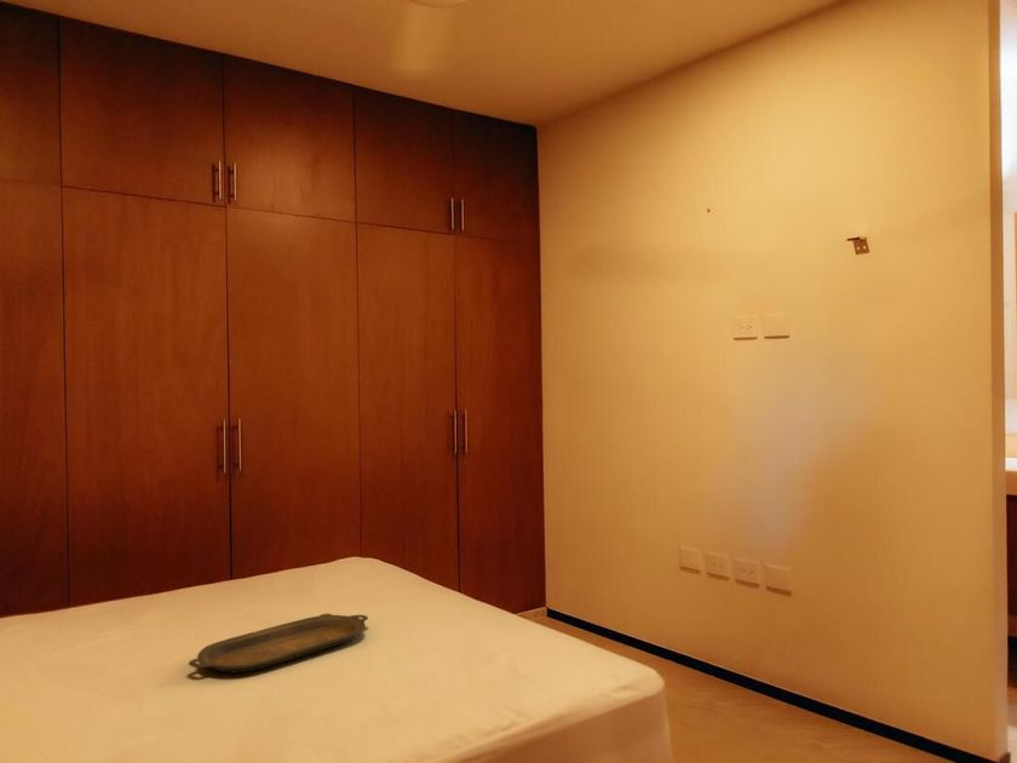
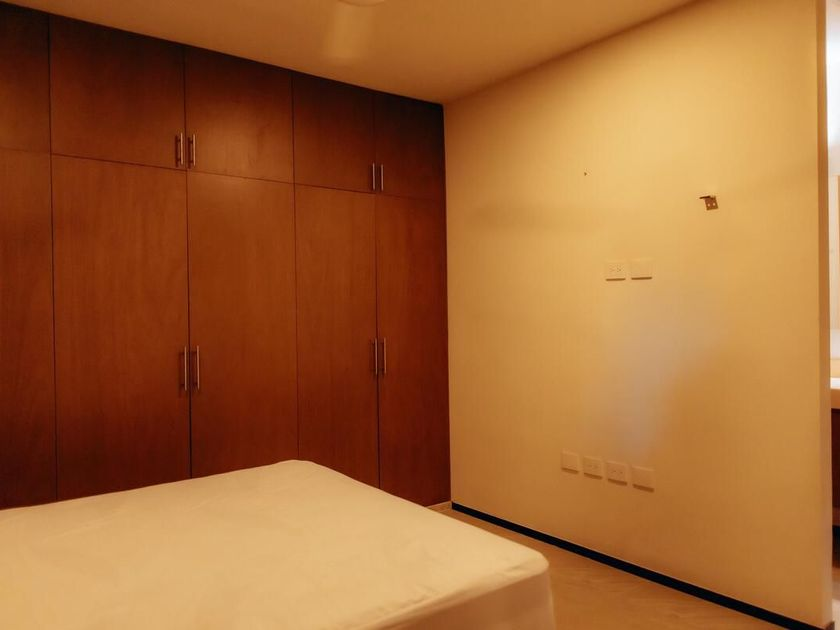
- serving tray (286, 643)
